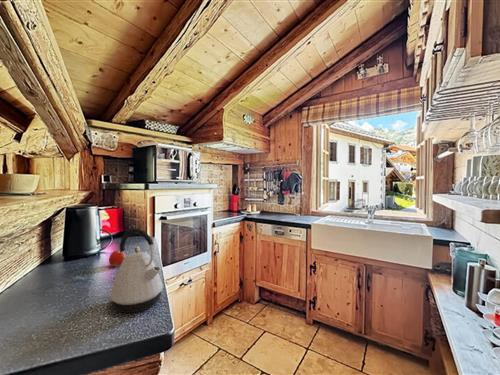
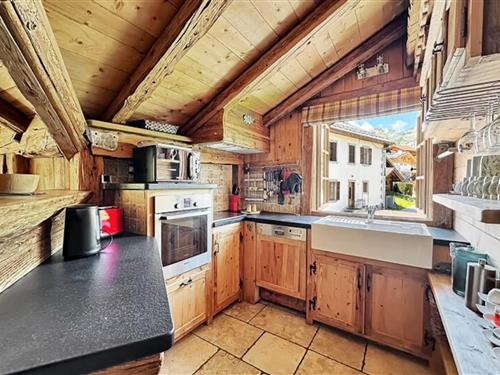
- fruit (117, 257)
- kettle (138, 266)
